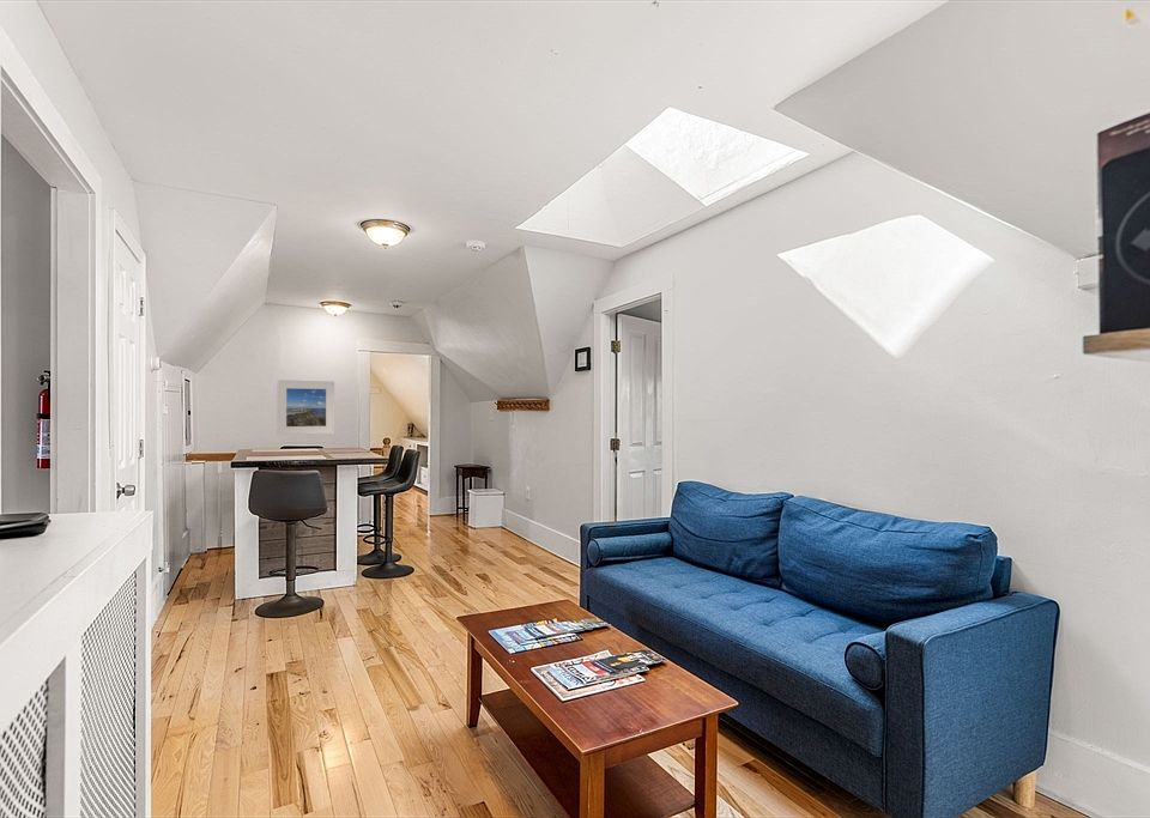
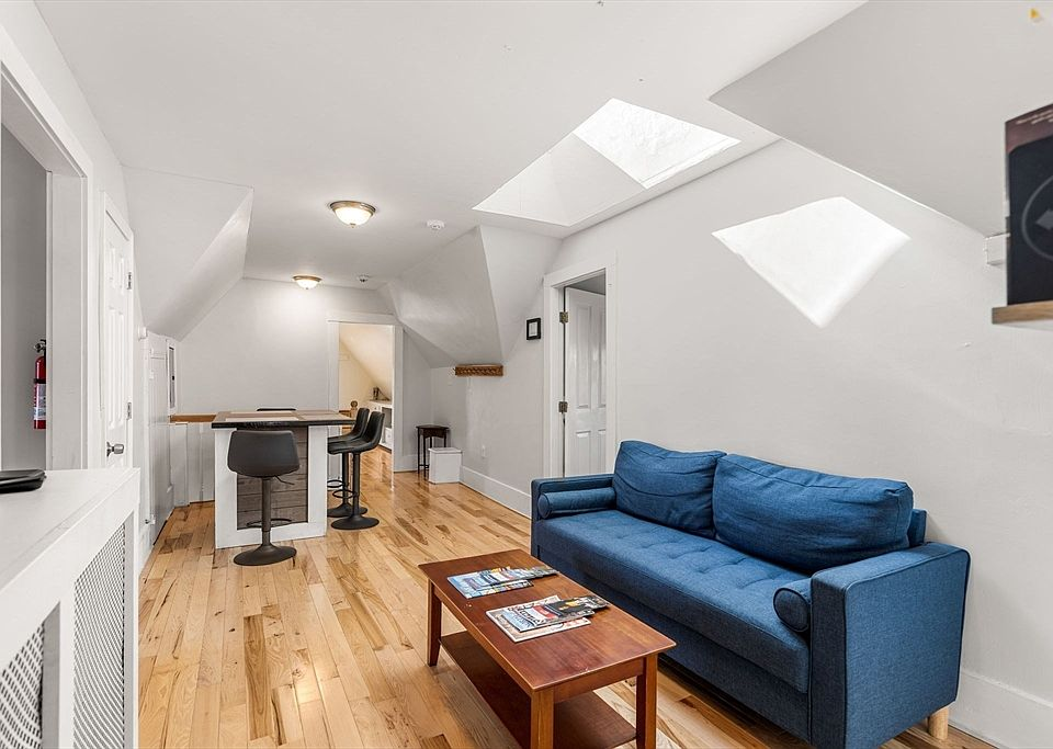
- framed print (305, 407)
